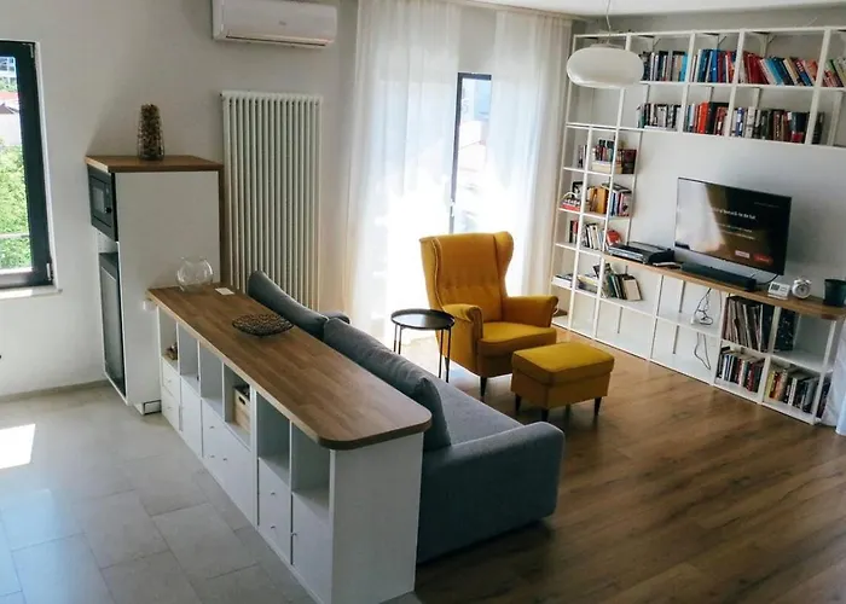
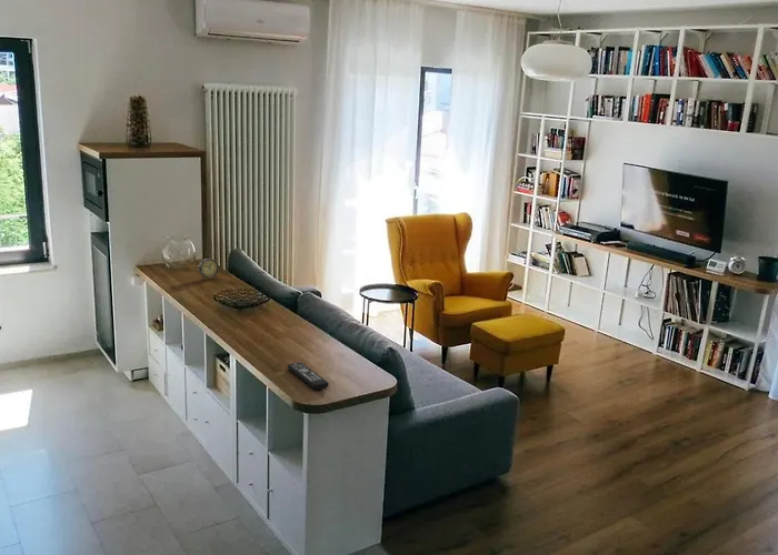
+ alarm clock (208, 264)
+ remote control (307, 375)
